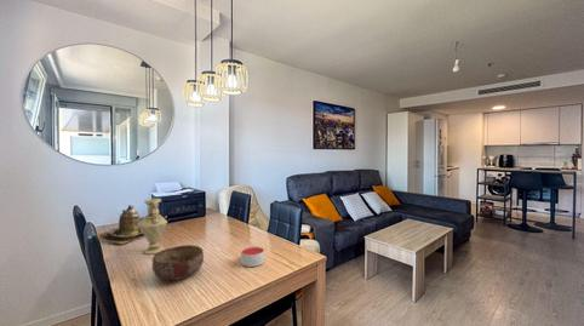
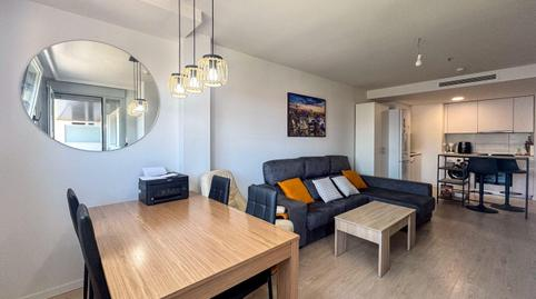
- candle (252, 256)
- bowl (178, 263)
- teapot (124, 221)
- vase (153, 224)
